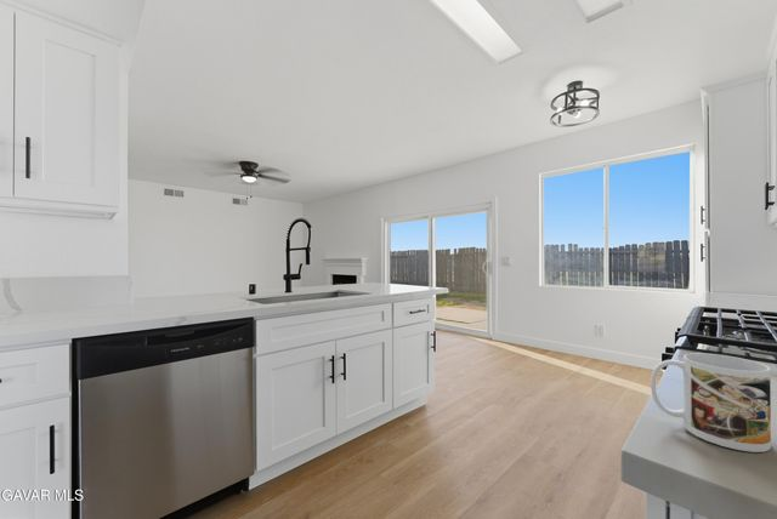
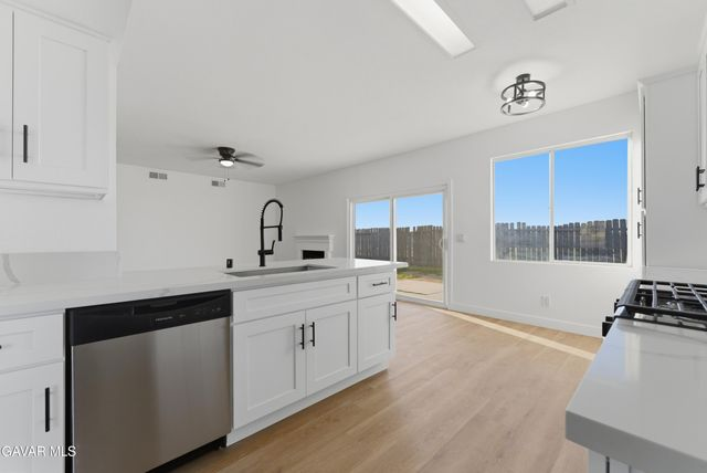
- mug (705, 394)
